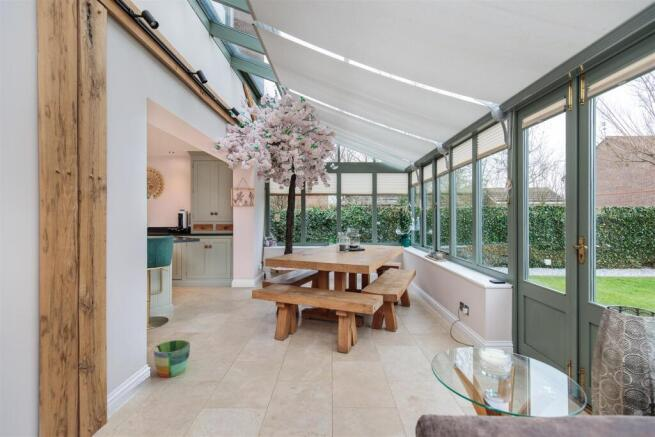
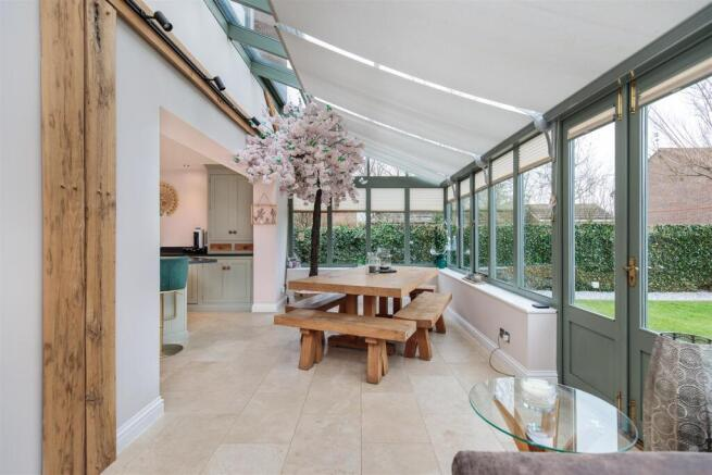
- planter pot (172, 358)
